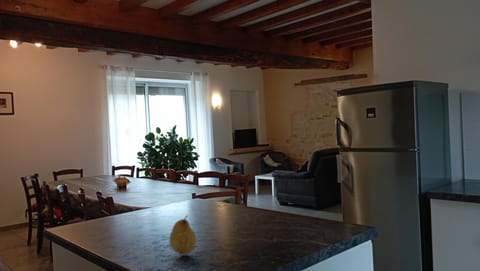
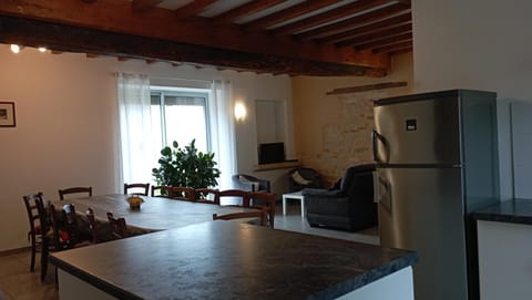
- fruit (182, 234)
